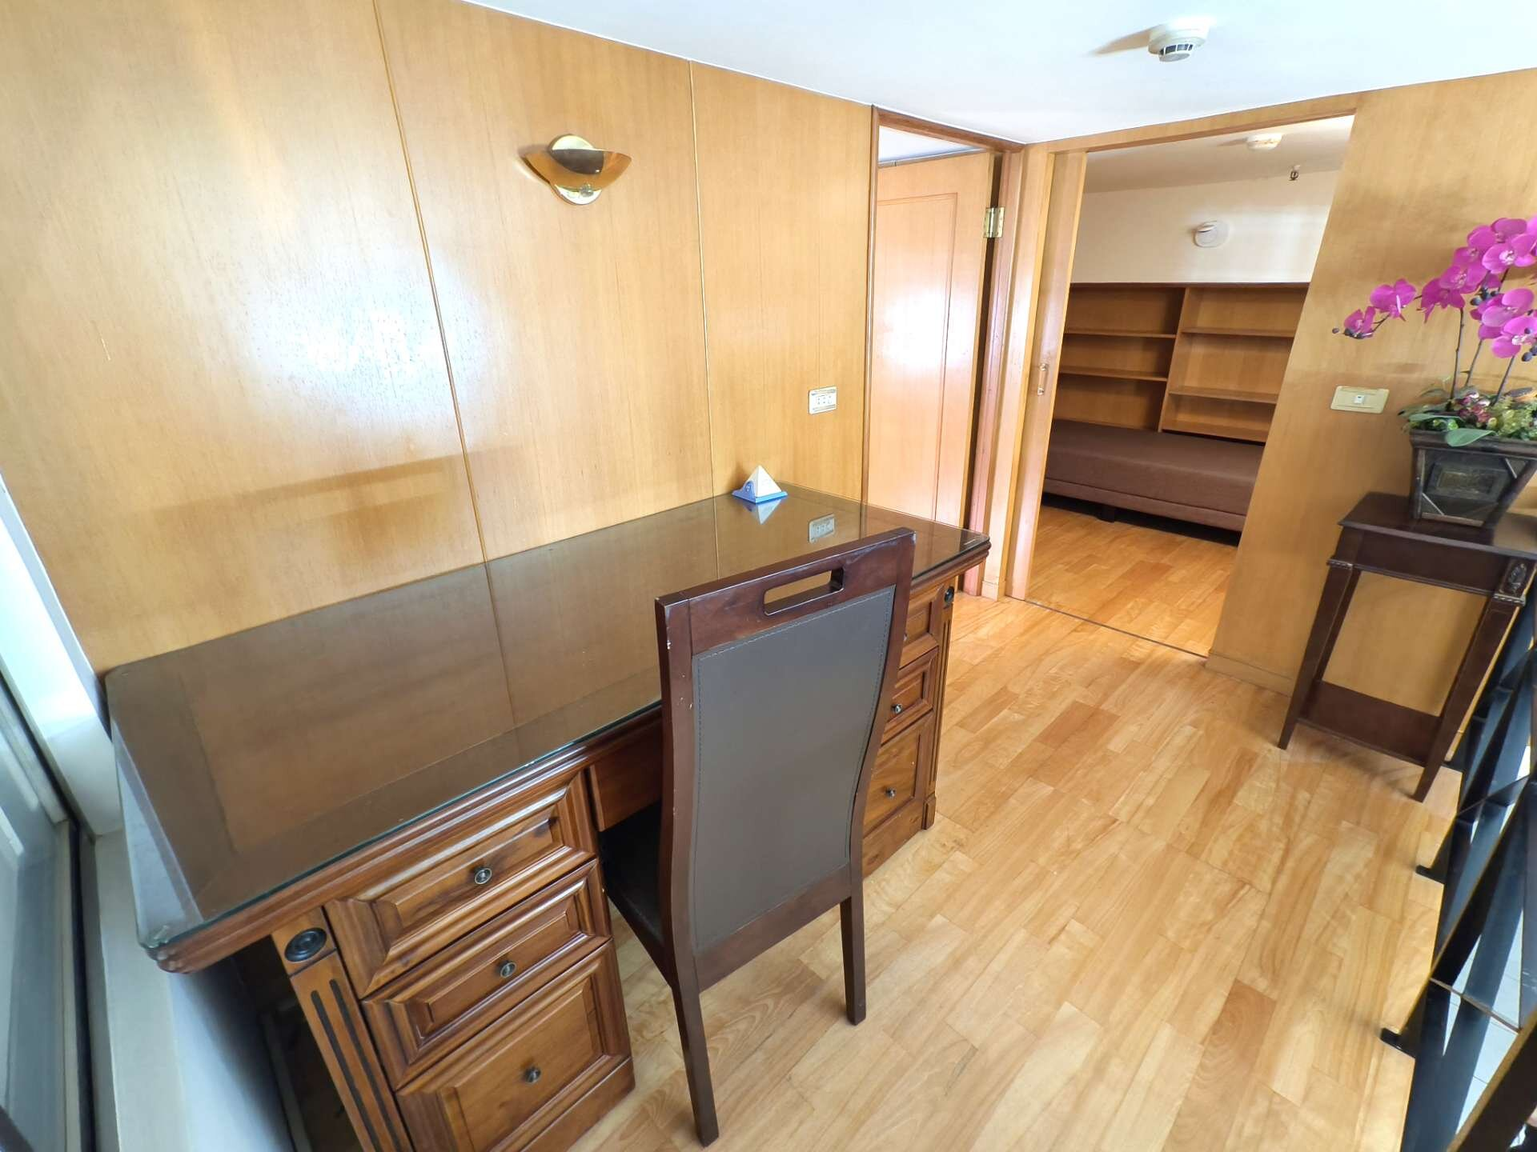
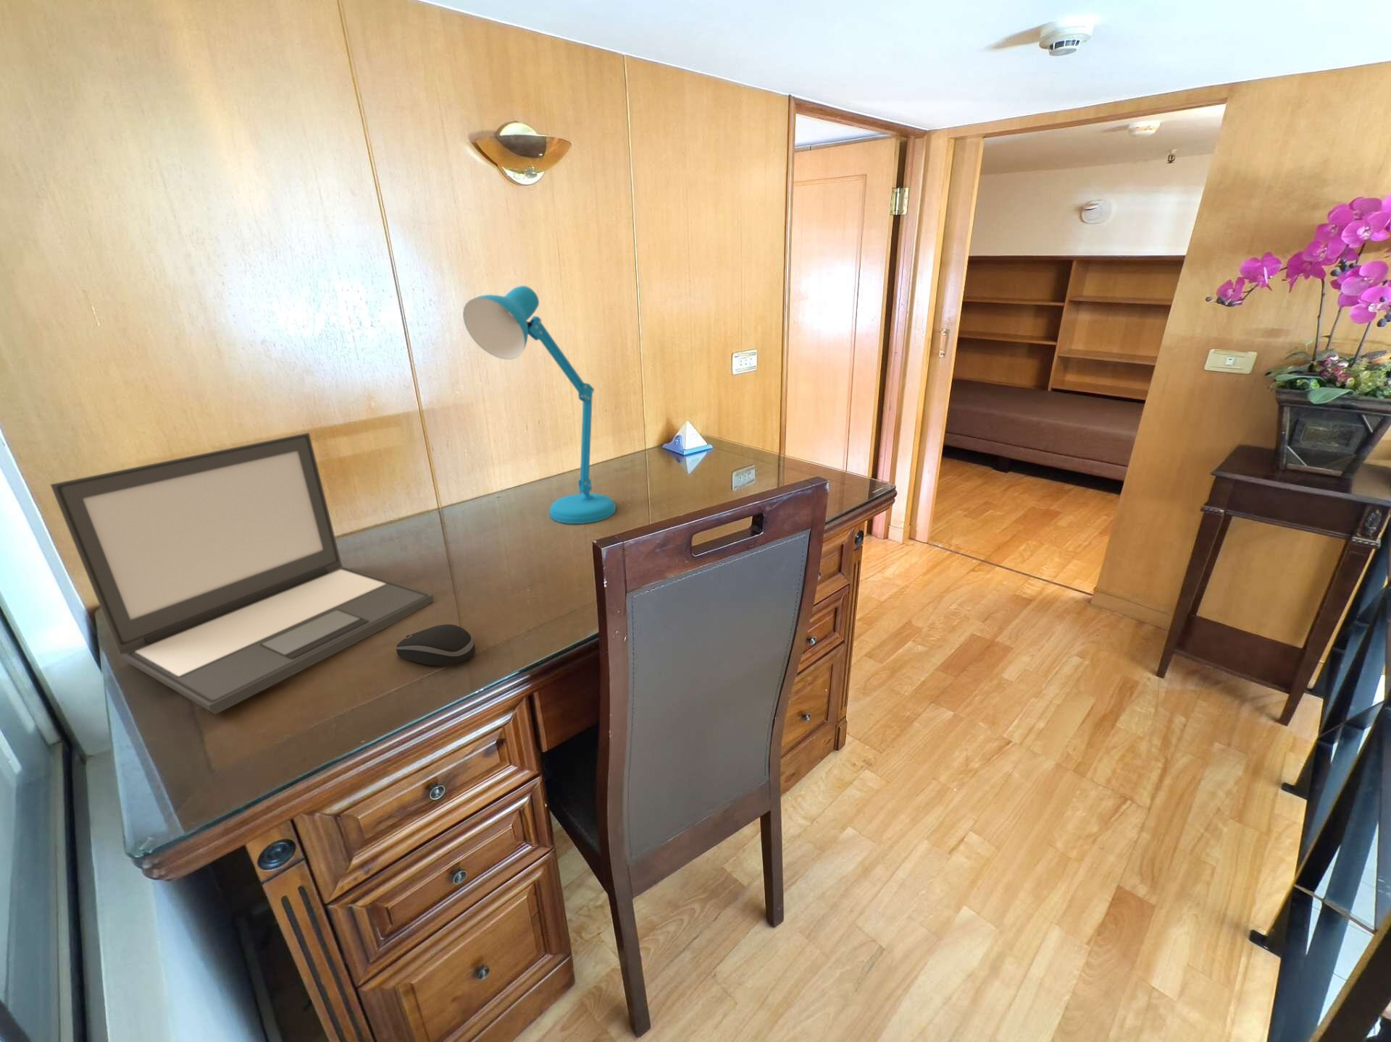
+ laptop (266, 551)
+ desk lamp (579, 398)
+ computer mouse (435, 641)
